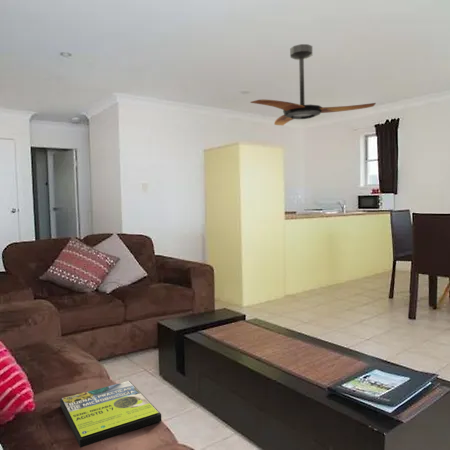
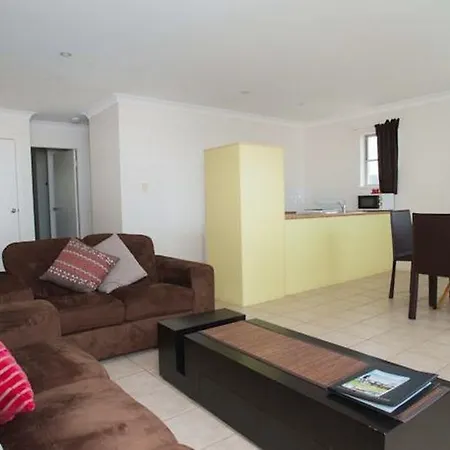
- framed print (108, 409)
- ceiling fan (303, 82)
